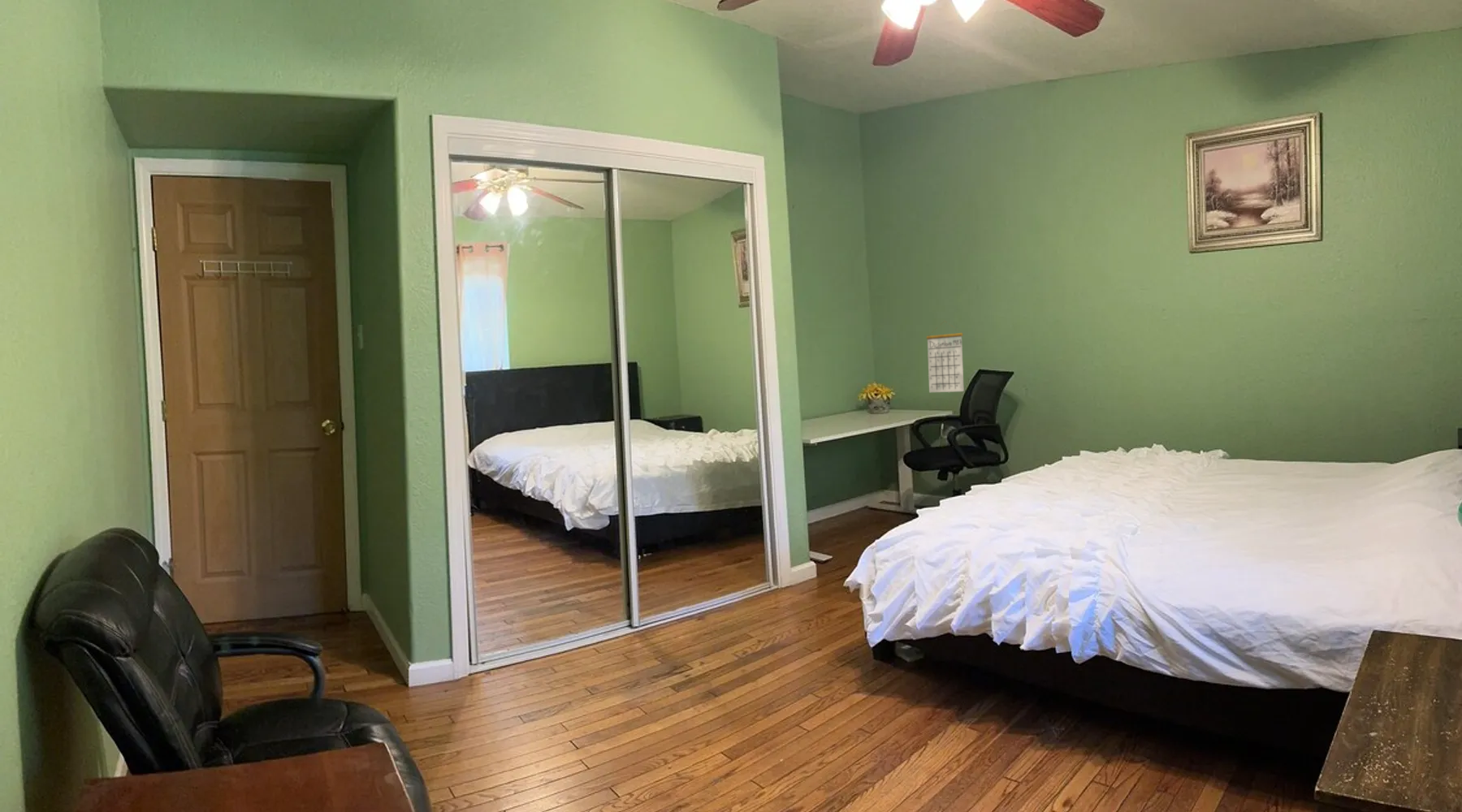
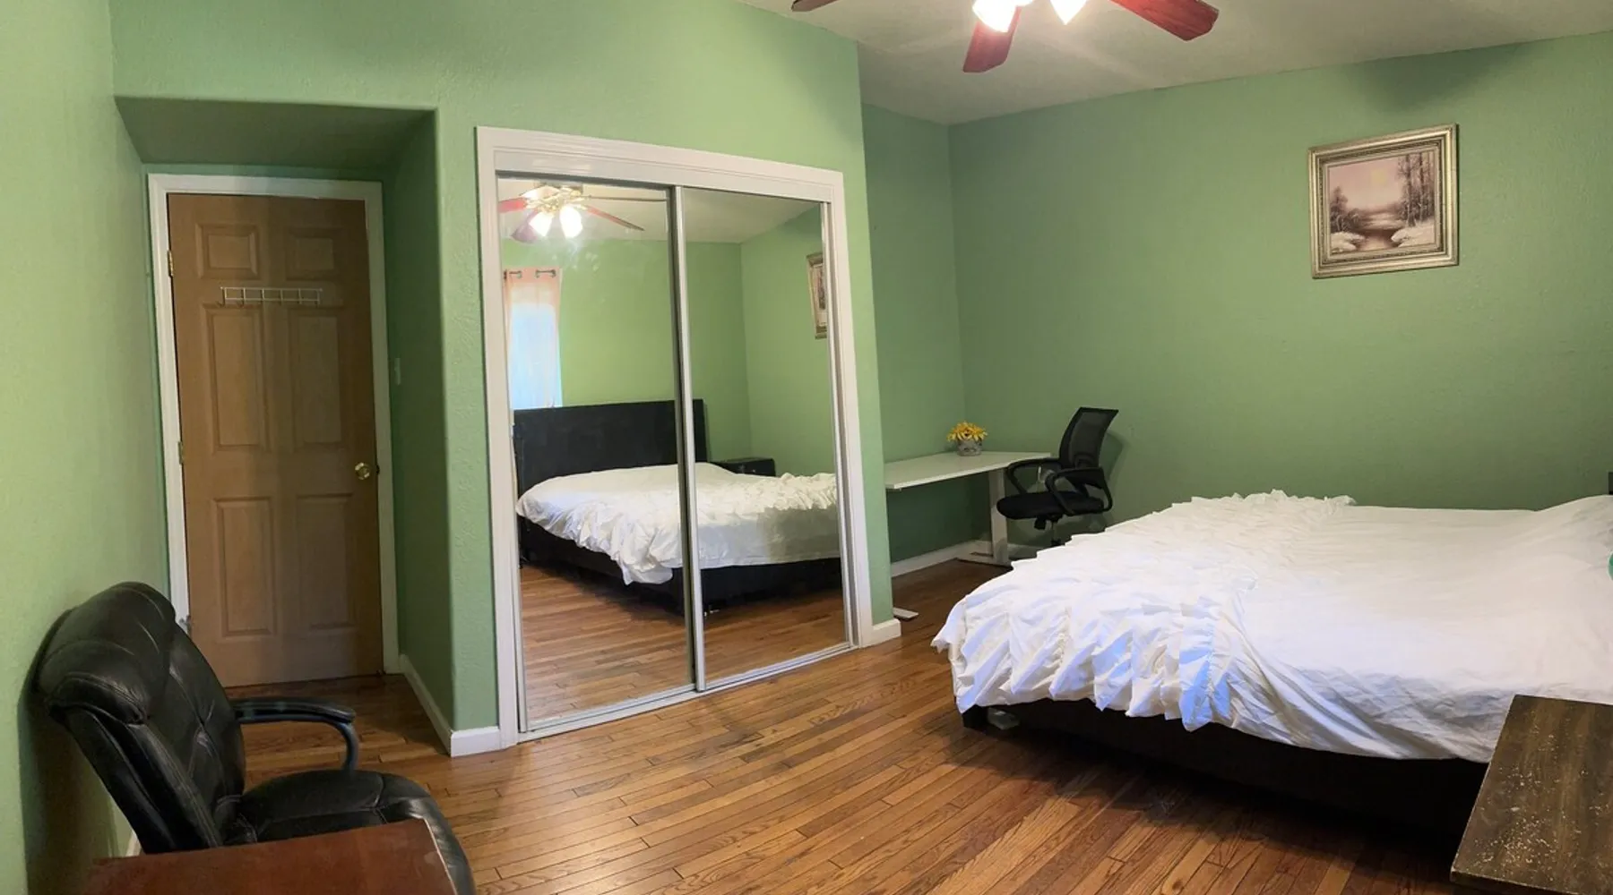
- calendar (945, 356)
